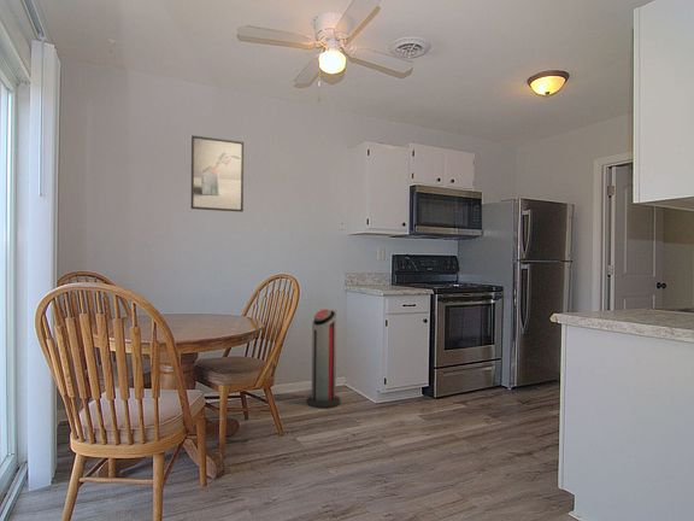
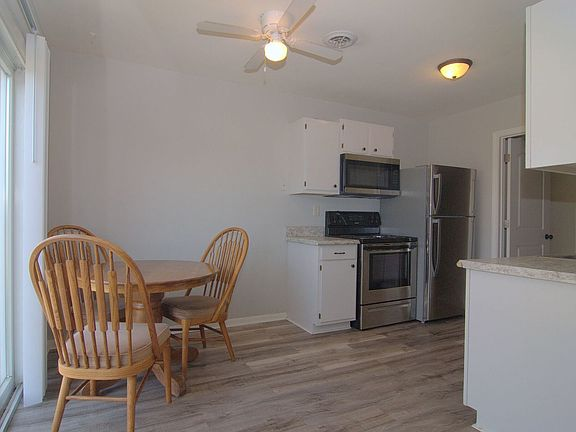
- air purifier (323, 356)
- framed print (217, 174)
